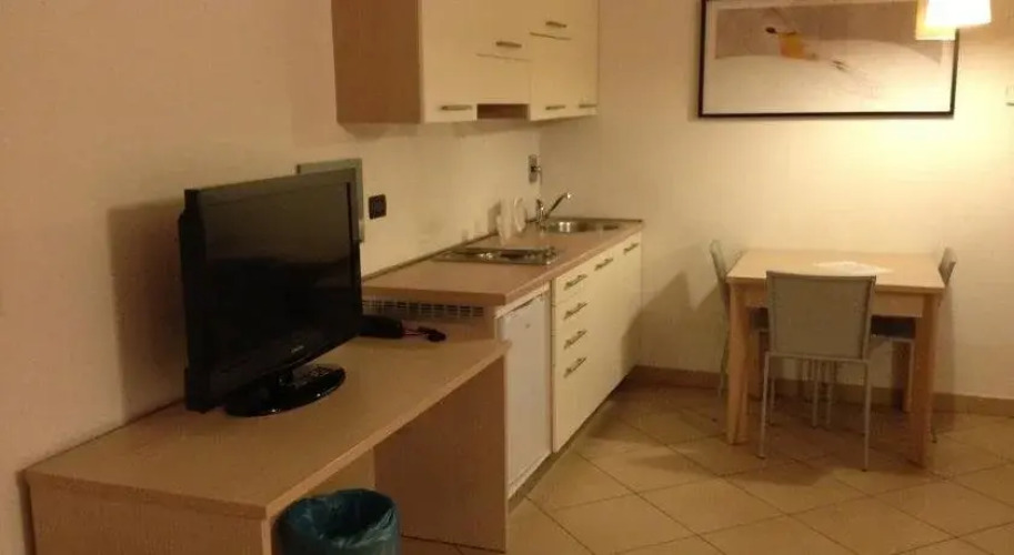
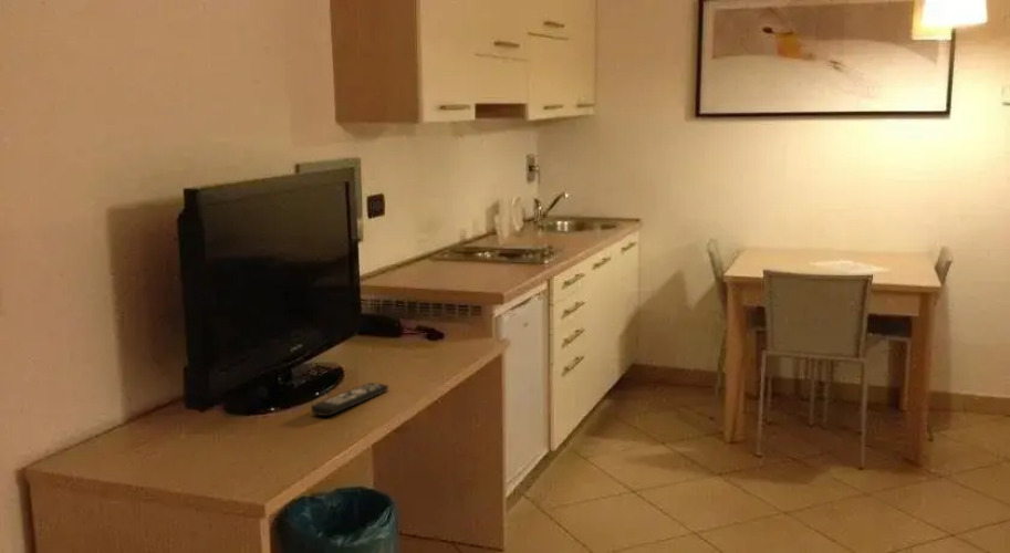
+ remote control (351, 398)
